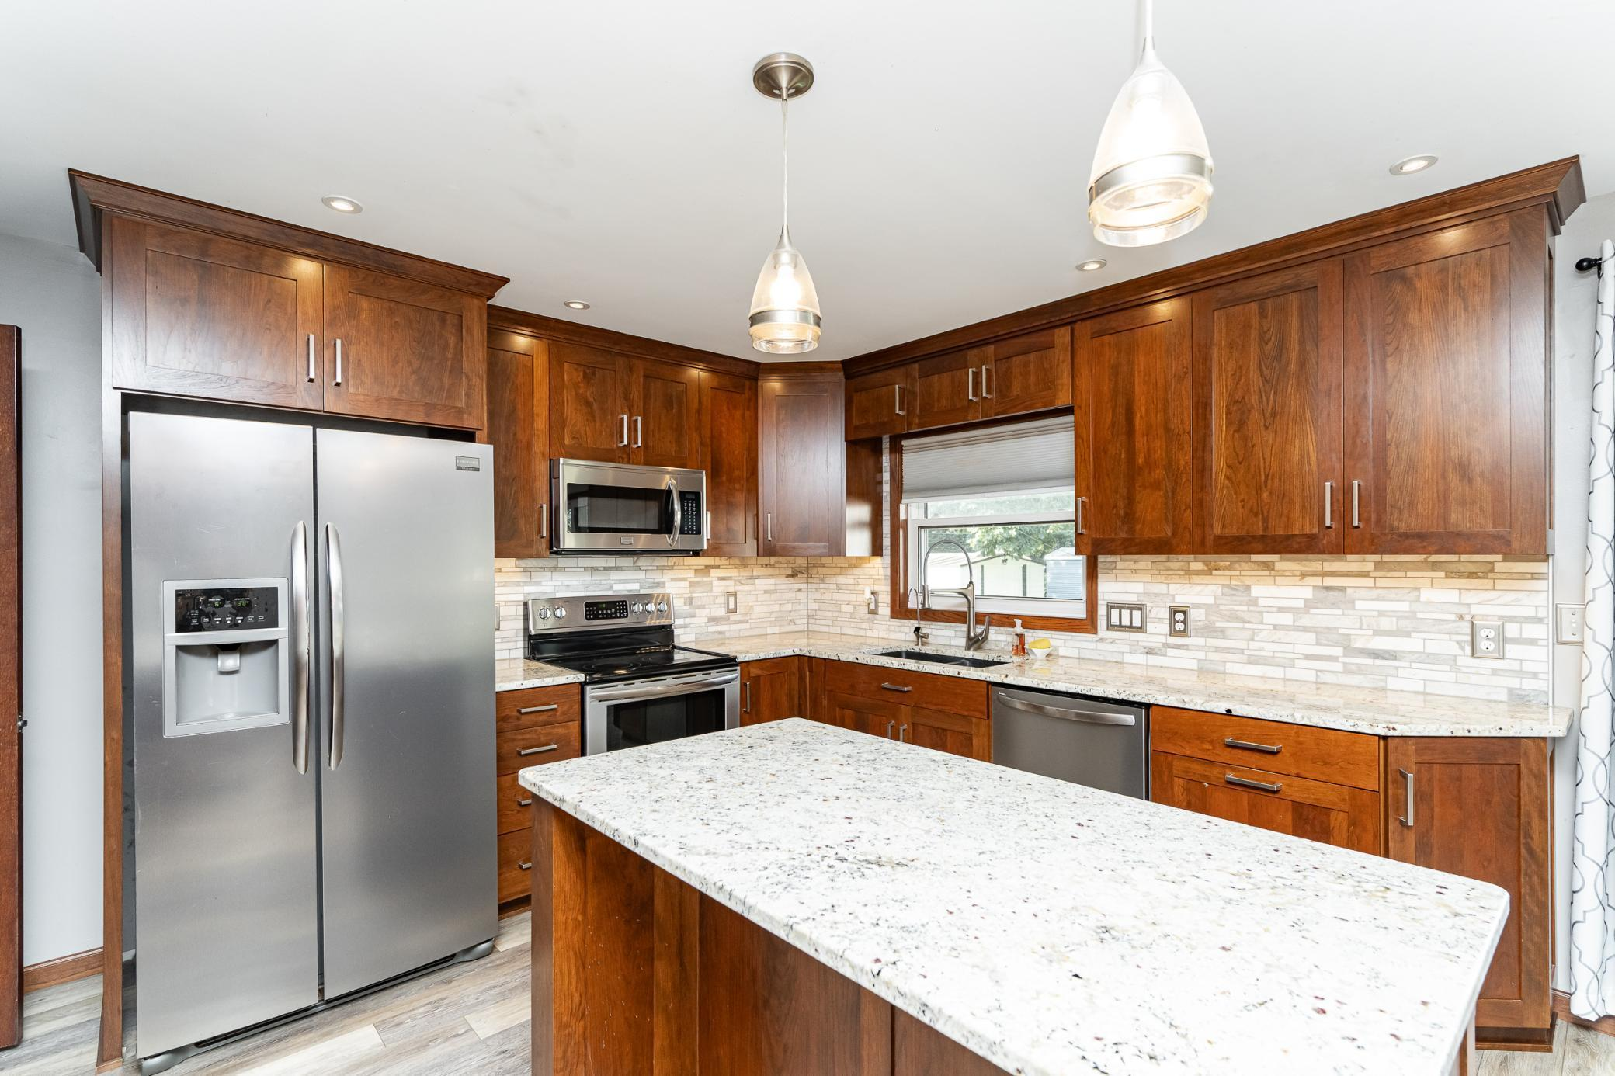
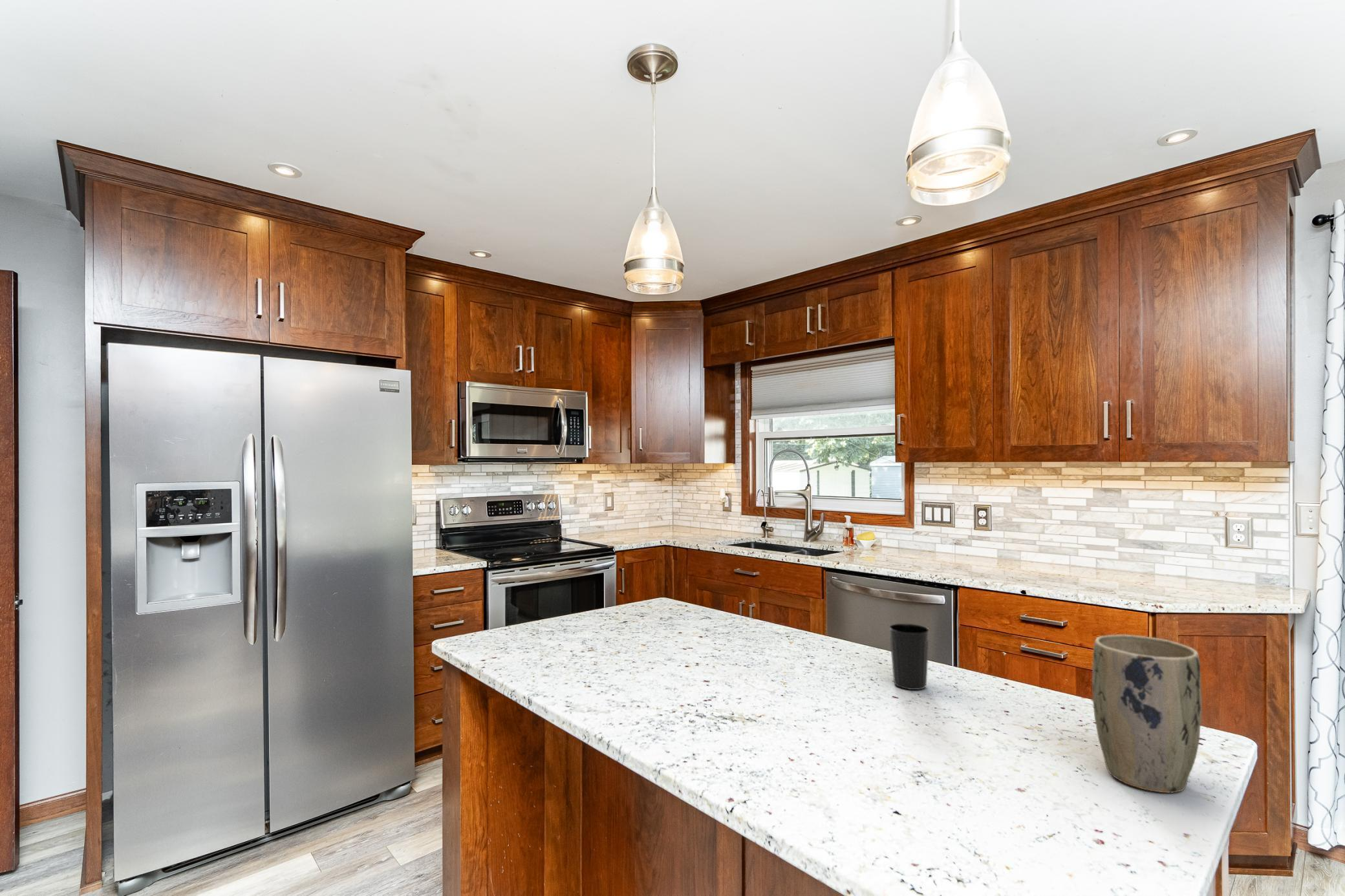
+ plant pot (1145, 711)
+ cup (909, 656)
